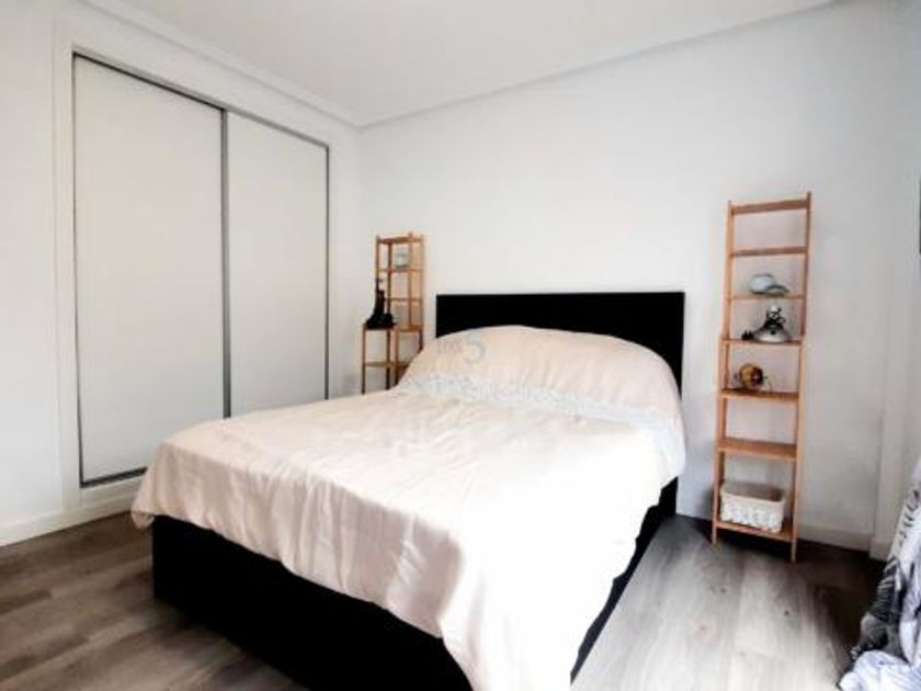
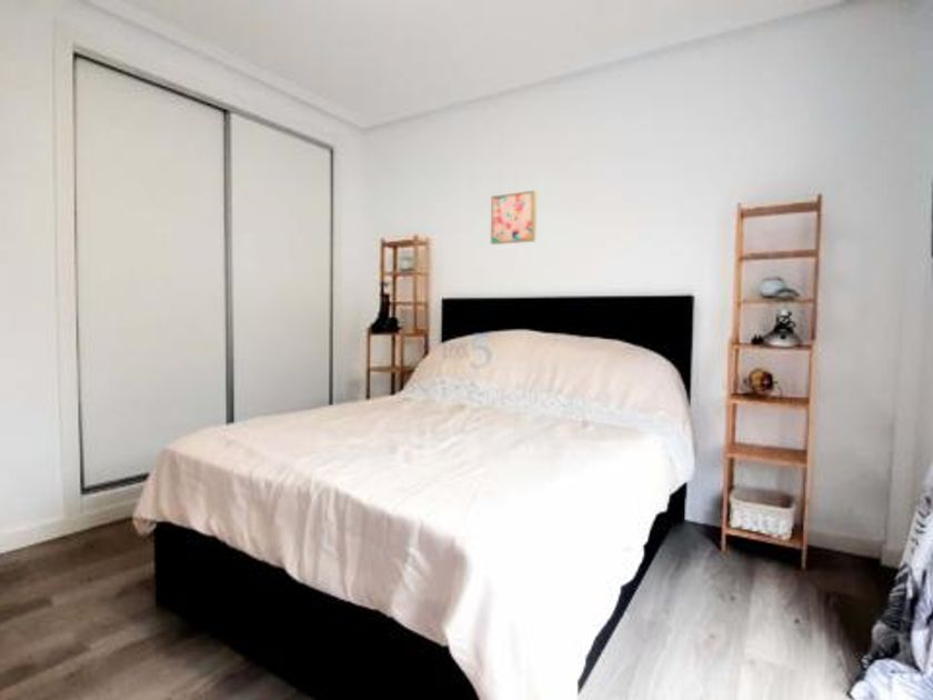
+ wall art (512, 218)
